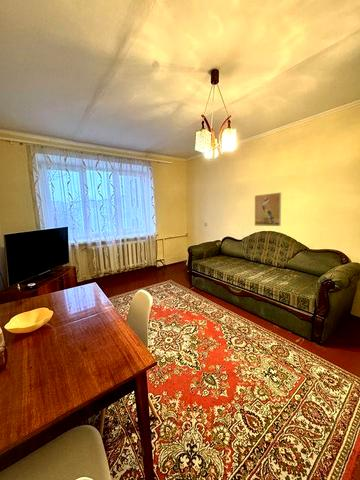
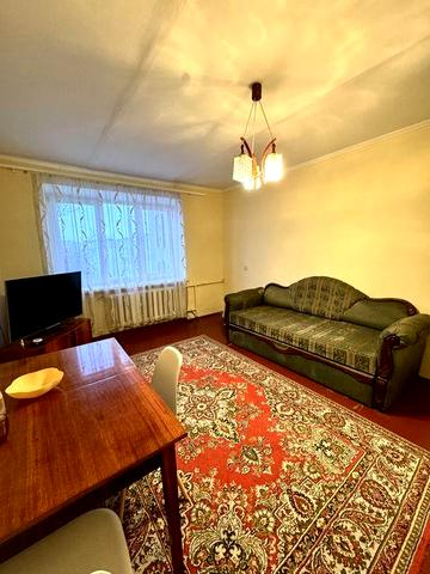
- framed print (267, 210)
